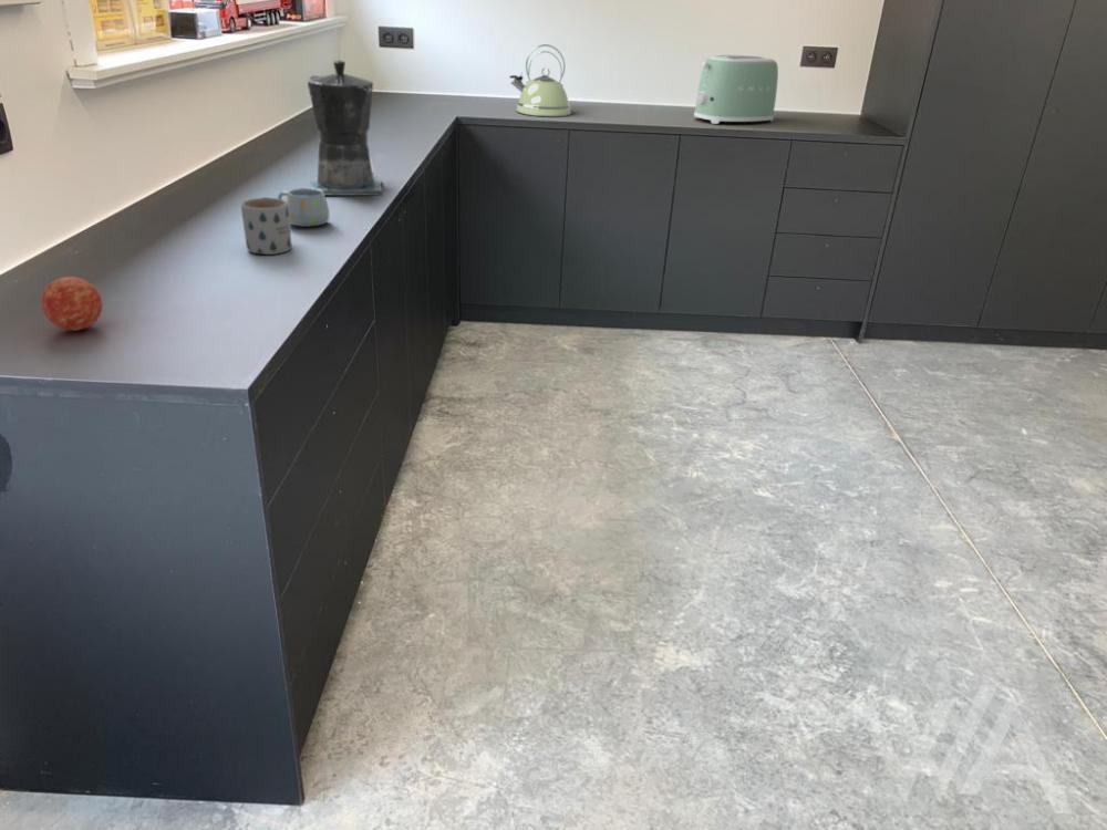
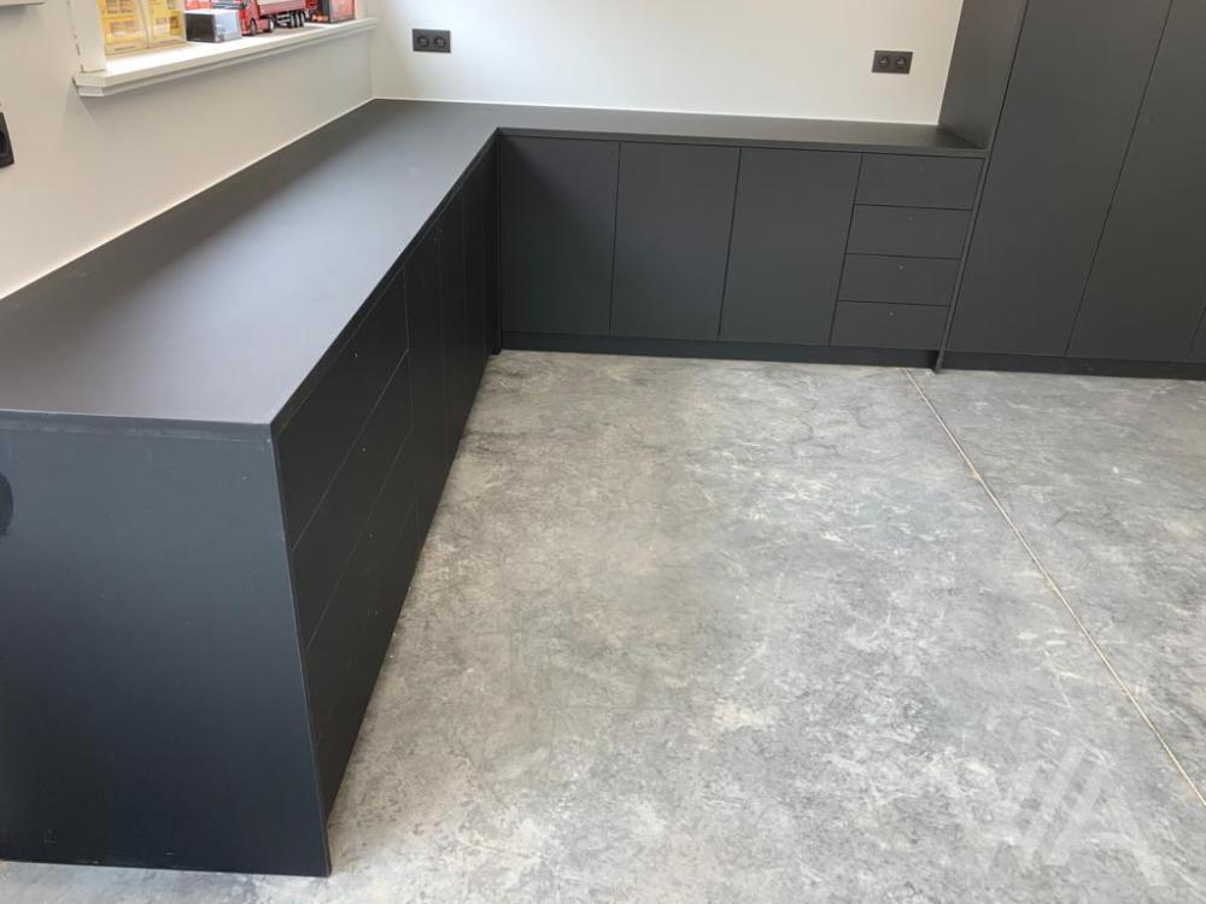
- toaster (737, 87)
- coffee maker (342, 125)
- mug (271, 224)
- mug (301, 207)
- kettle (540, 79)
- apple (72, 303)
